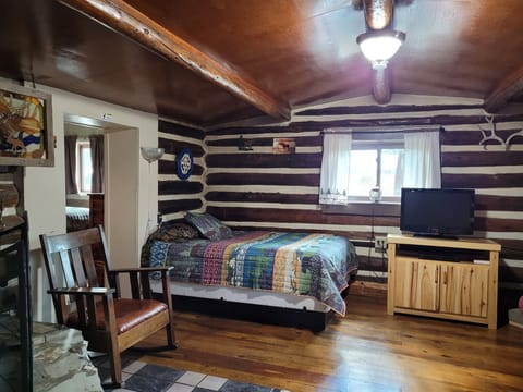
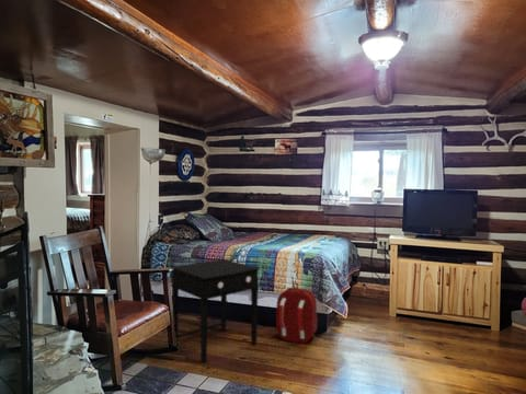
+ backpack (295, 313)
+ side table (221, 305)
